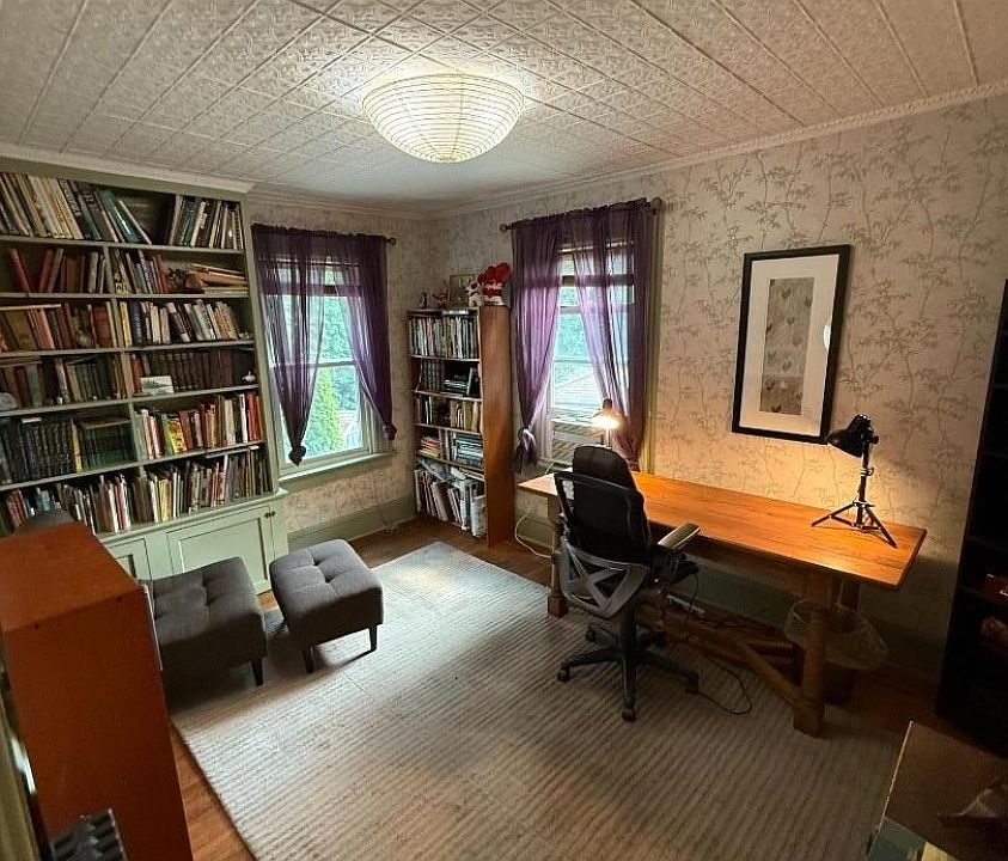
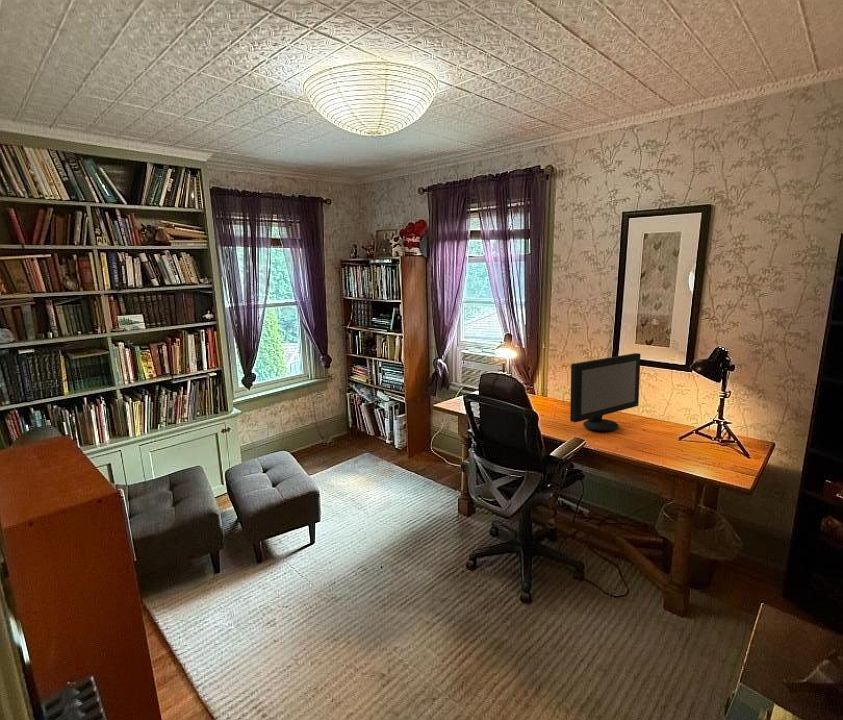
+ computer monitor (602, 392)
